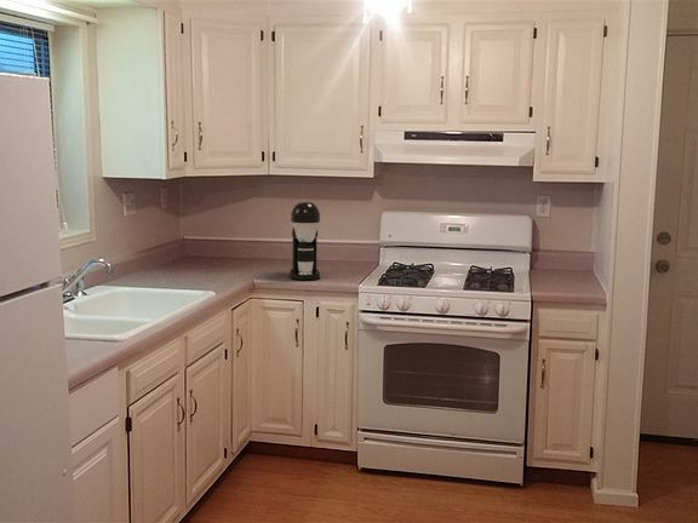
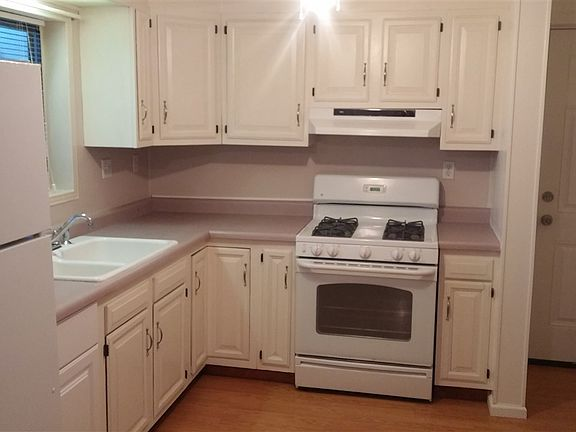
- coffee maker (304, 238)
